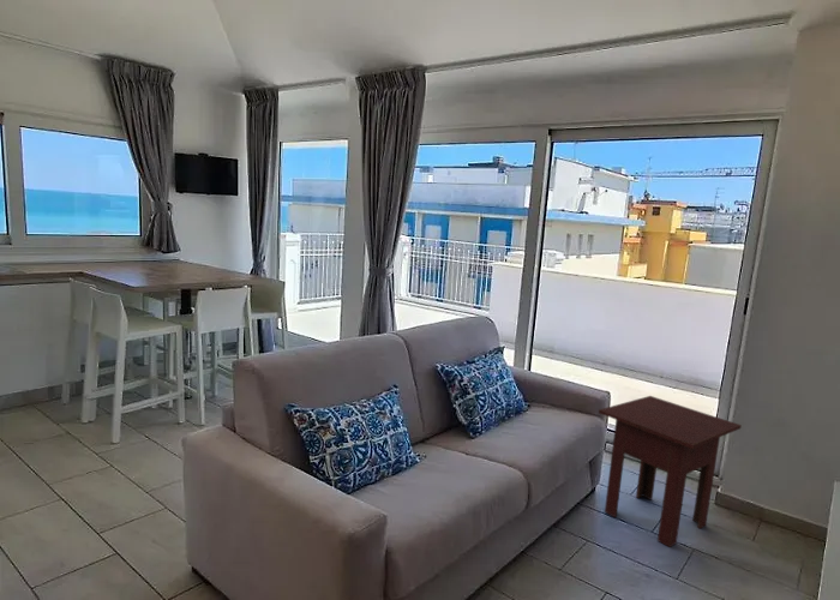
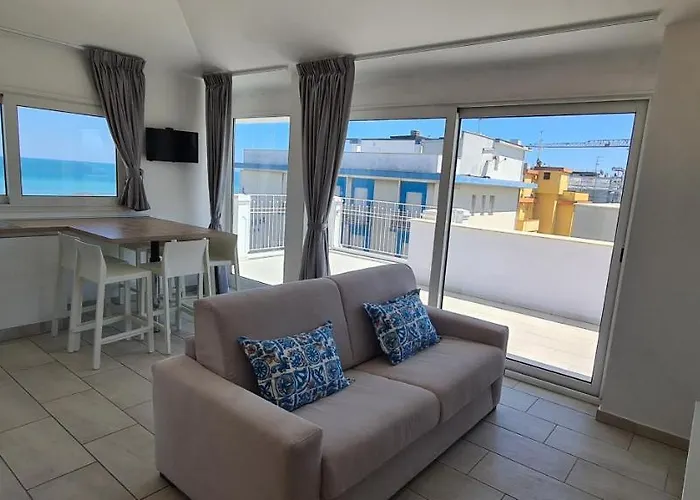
- side table (661, 468)
